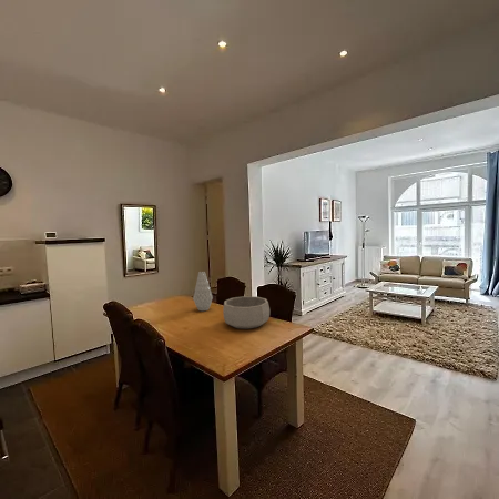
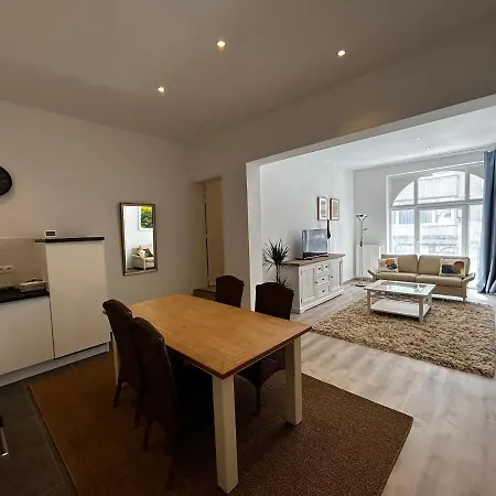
- decorative bowl (246, 312)
- vase (202, 291)
